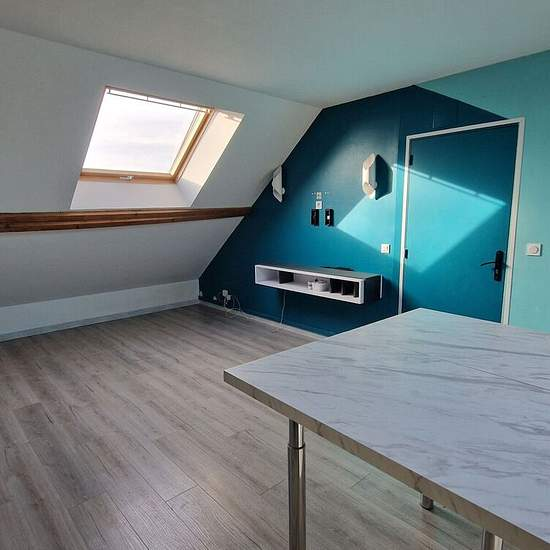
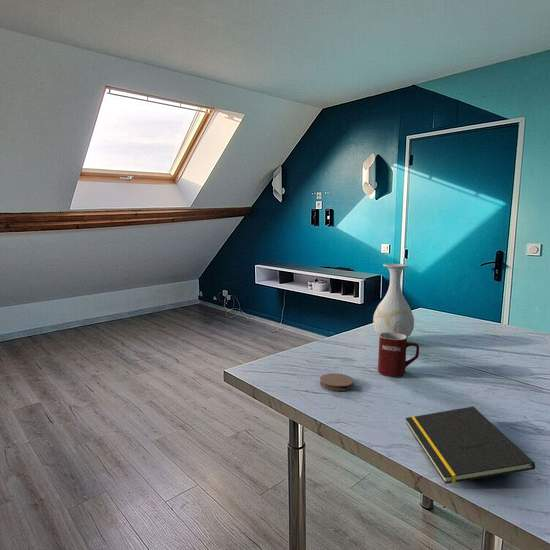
+ coaster (336, 381)
+ notepad (461, 440)
+ mug (398, 354)
+ vase (394, 303)
